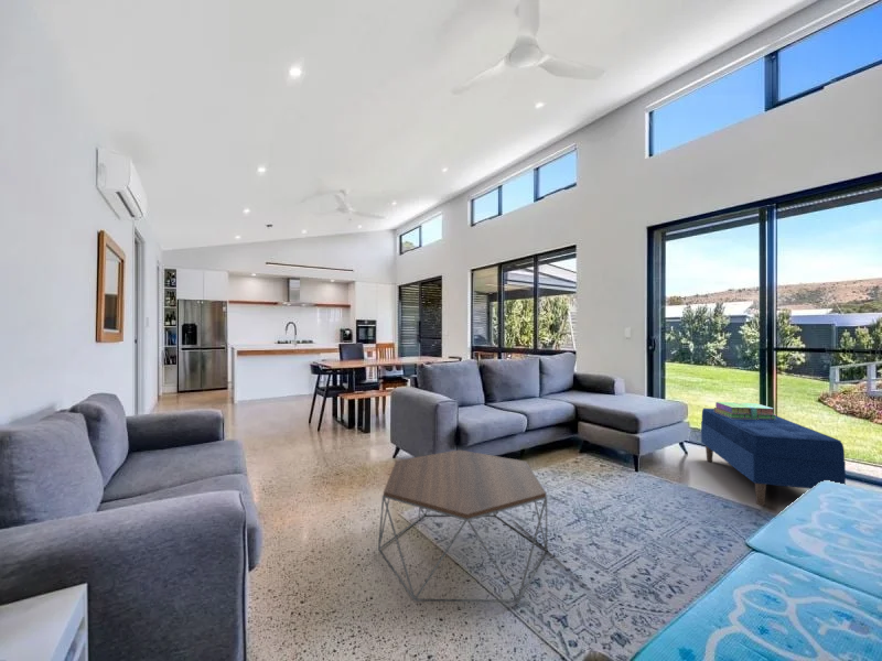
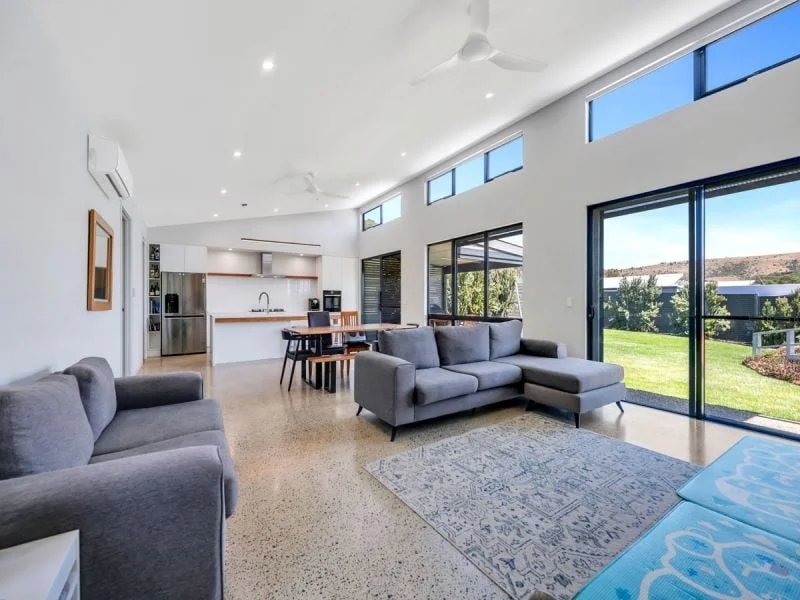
- coffee table (462, 512)
- bench (760, 452)
- stack of books (743, 410)
